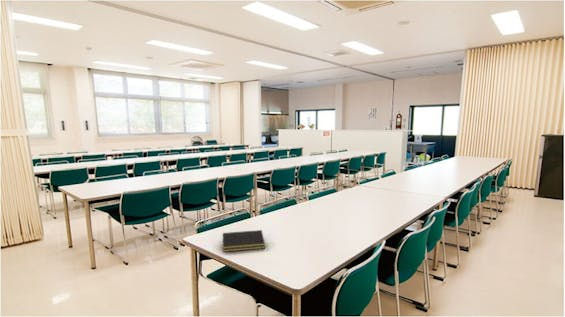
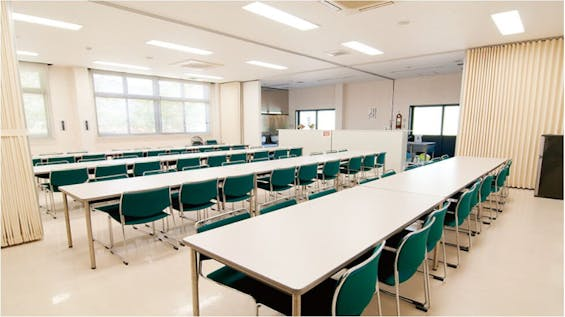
- notepad (243, 240)
